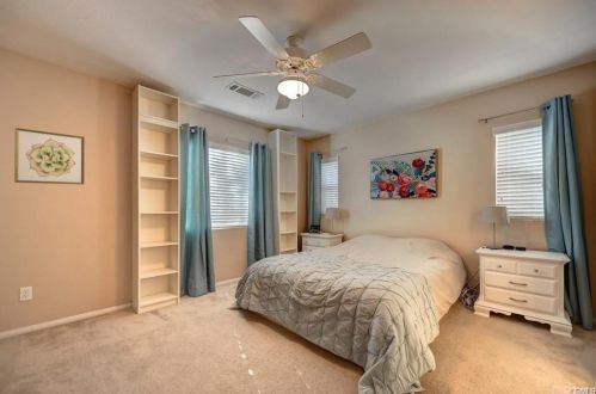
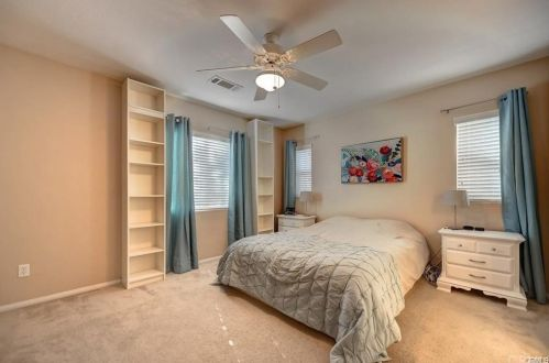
- wall art (51, 158)
